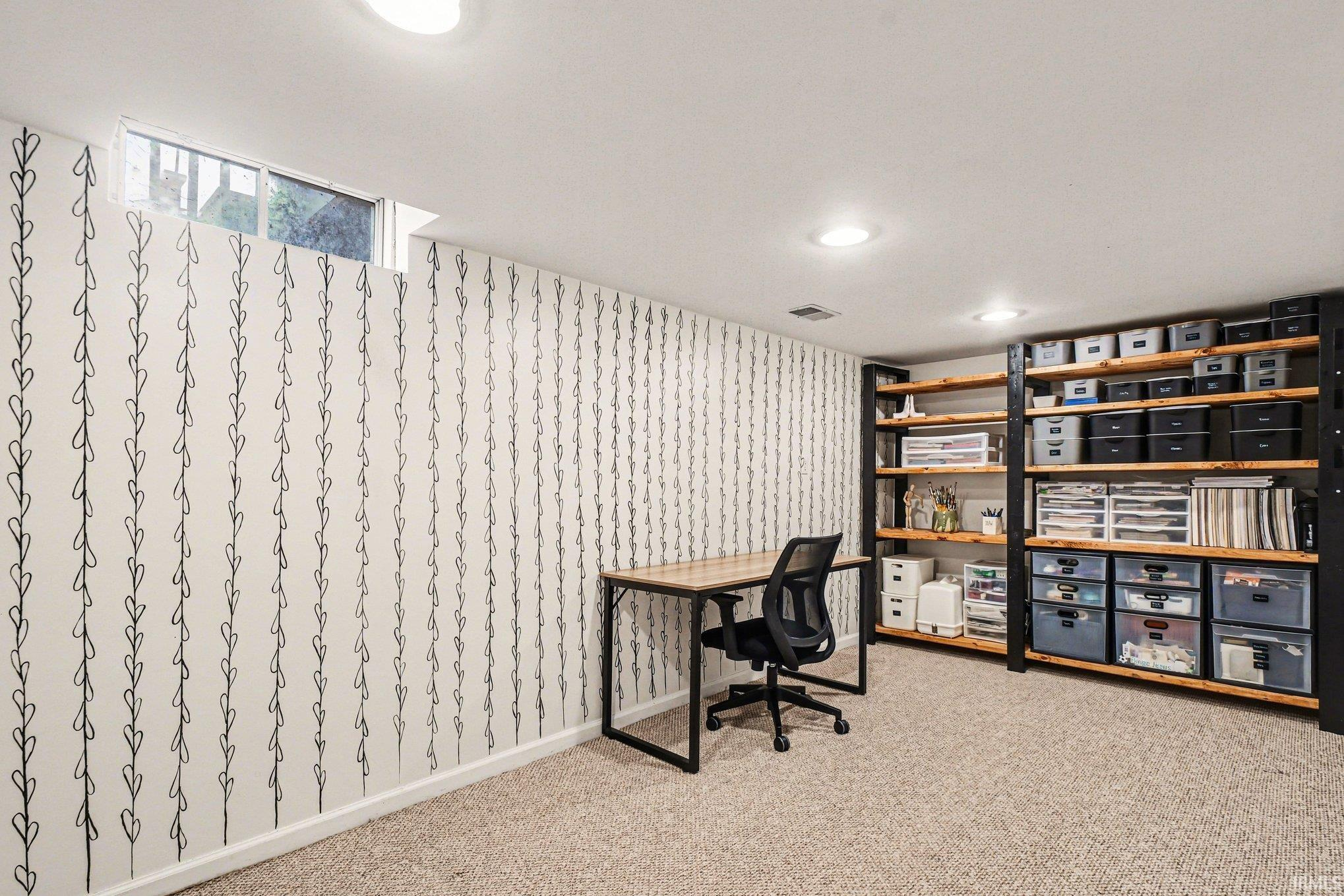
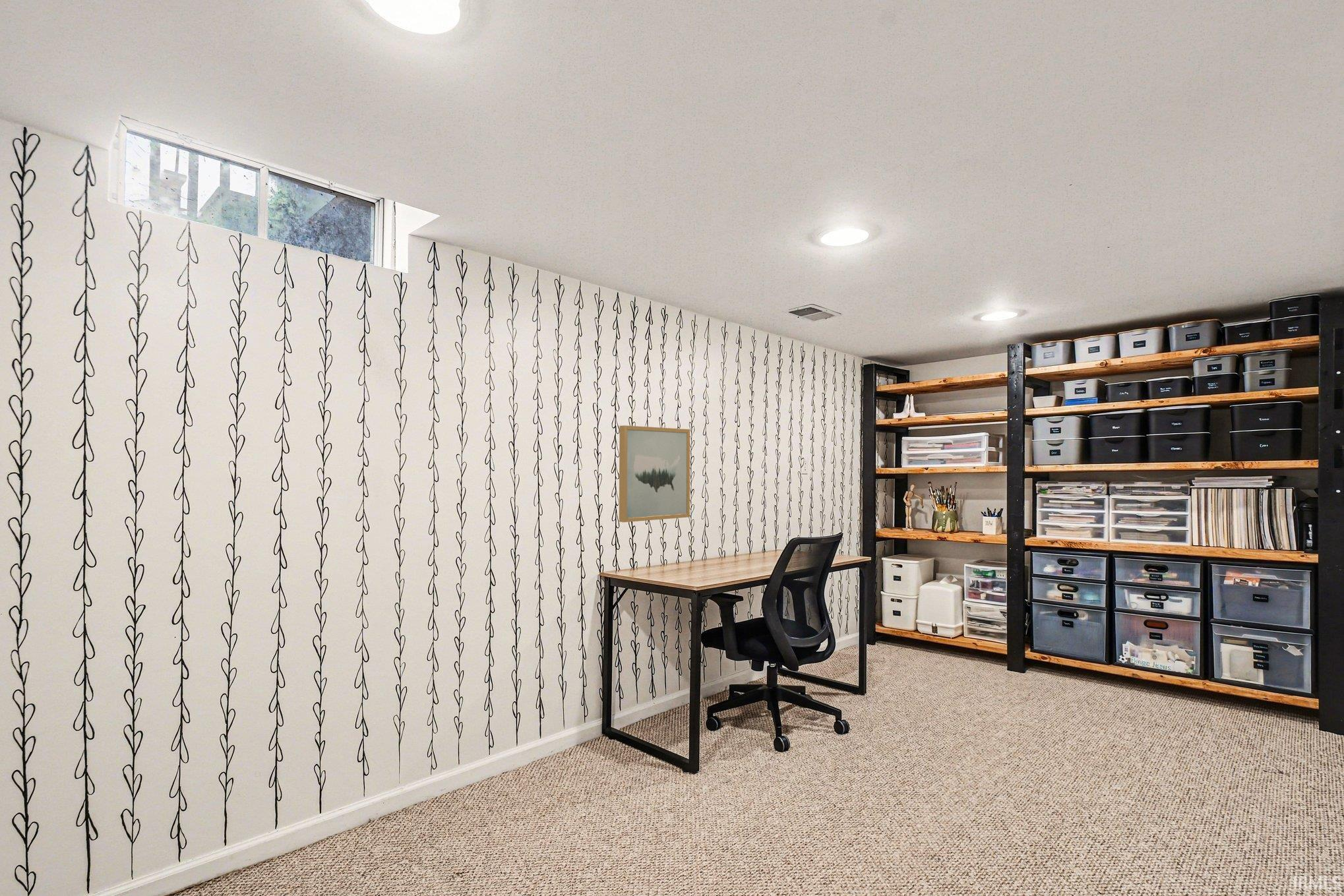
+ wall art (656, 473)
